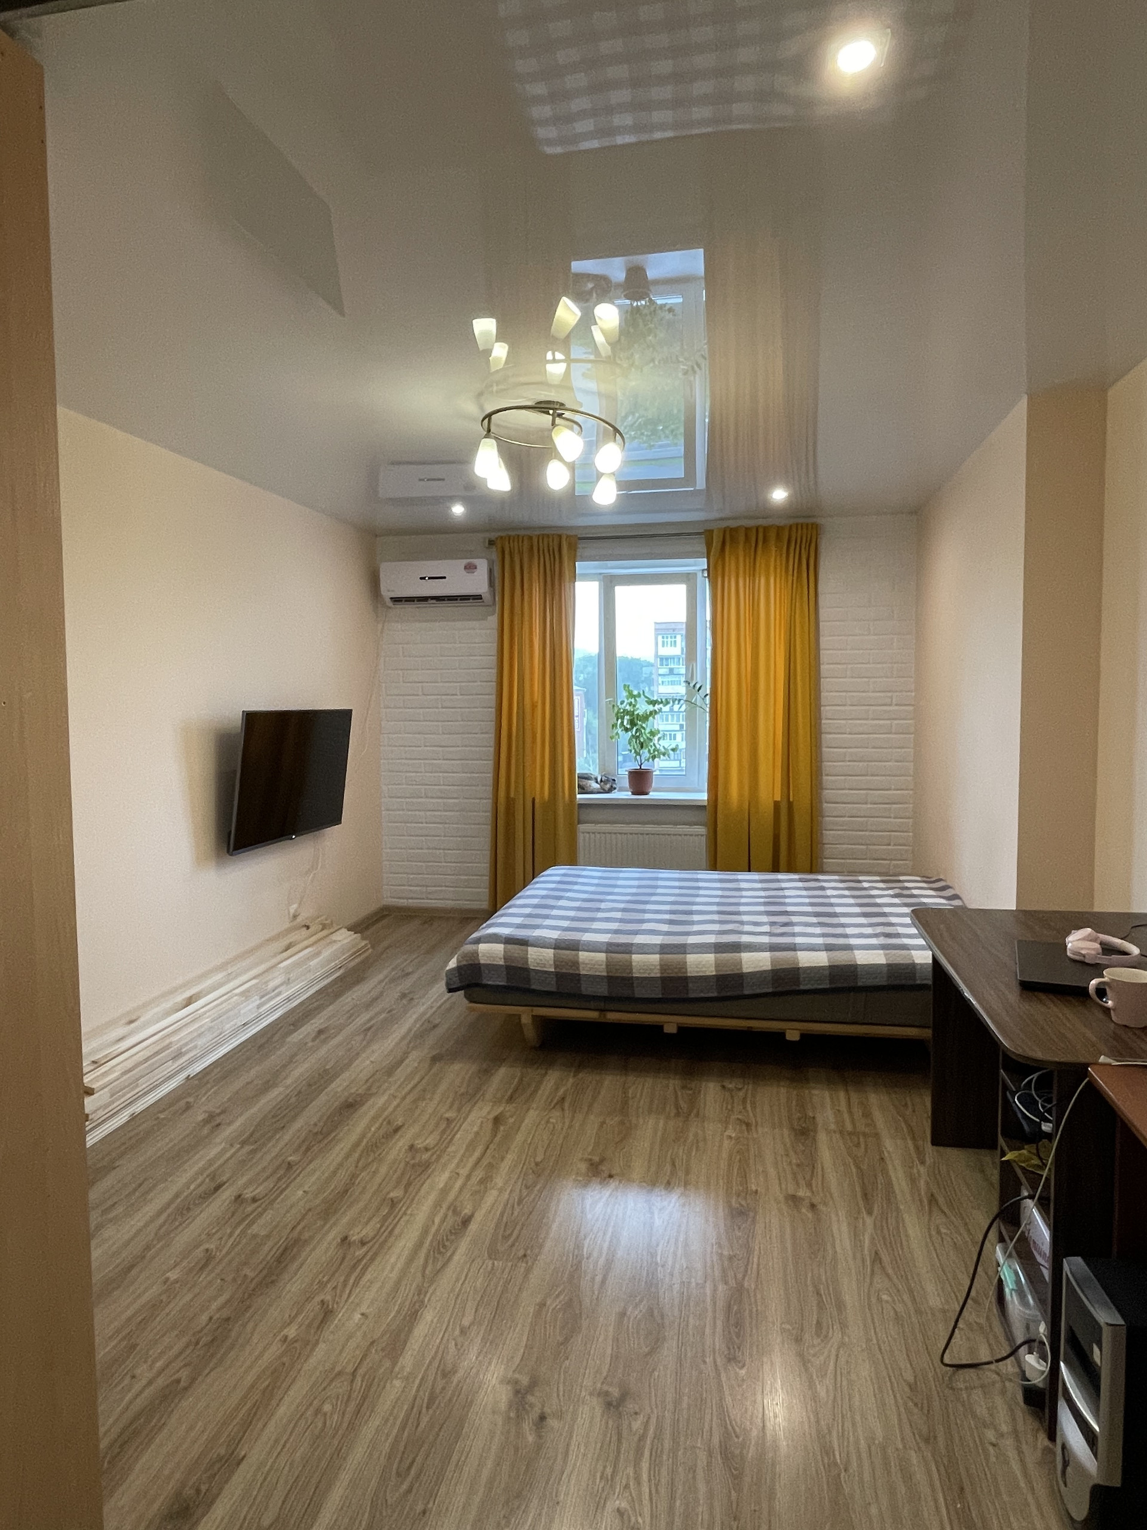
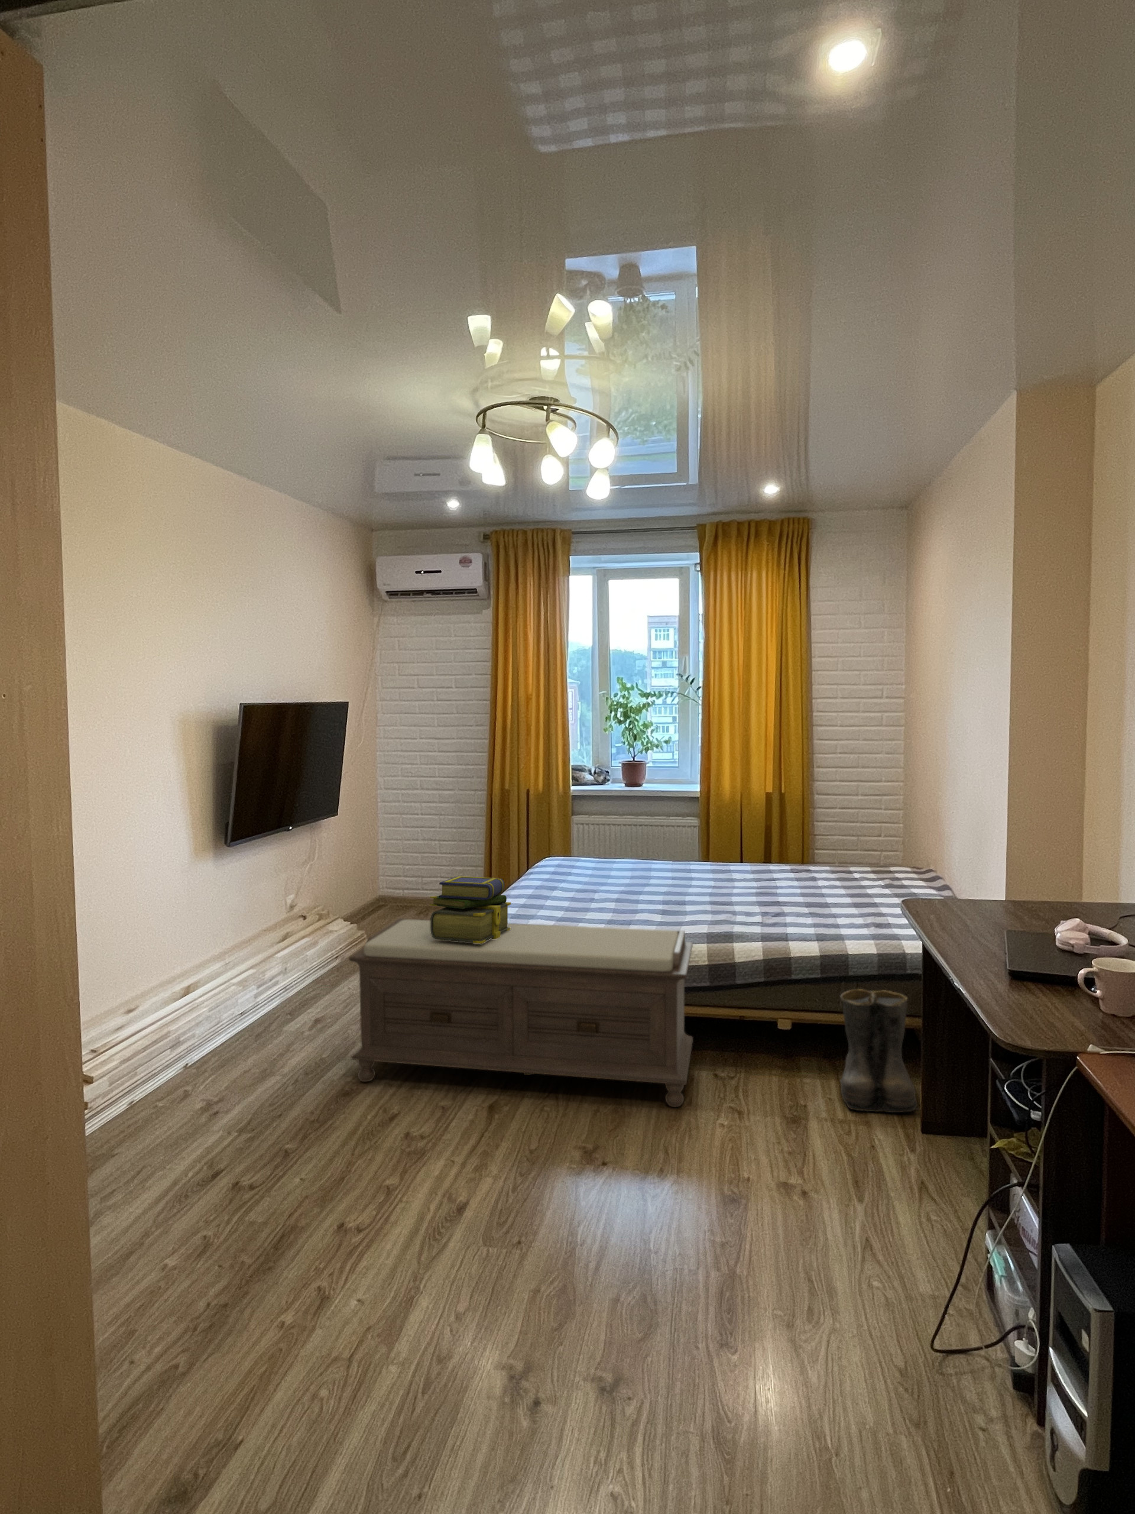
+ stack of books (471, 906)
+ bench (526, 1005)
+ boots (875, 1047)
